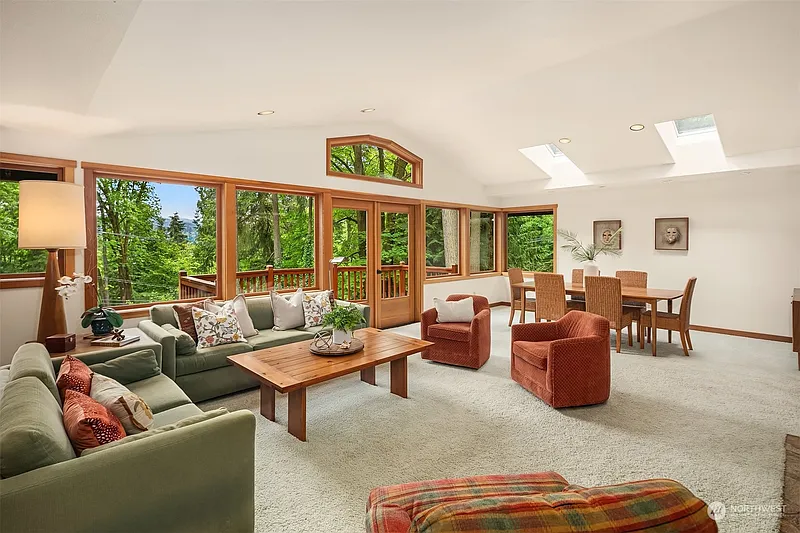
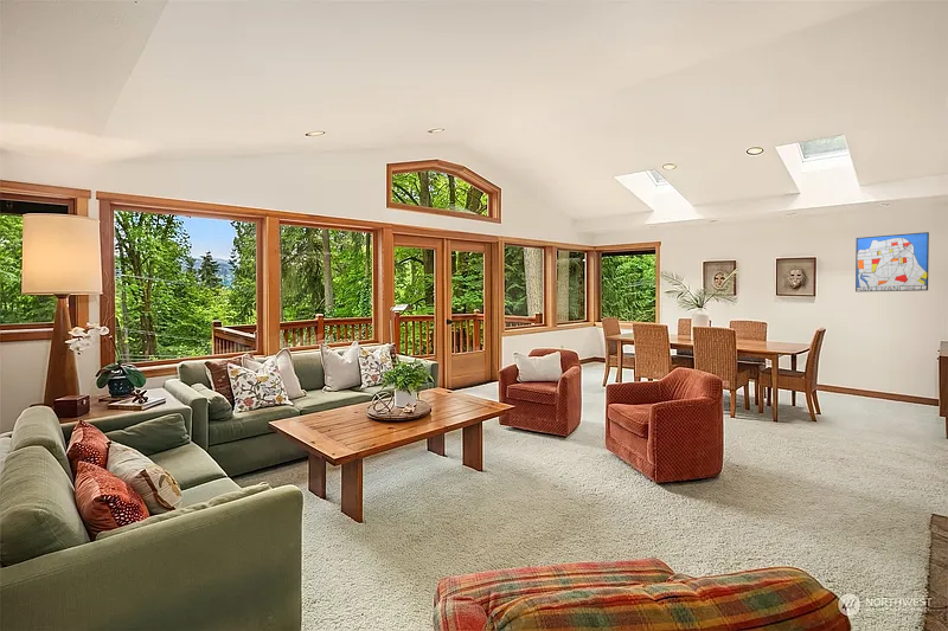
+ wall art (890, 263)
